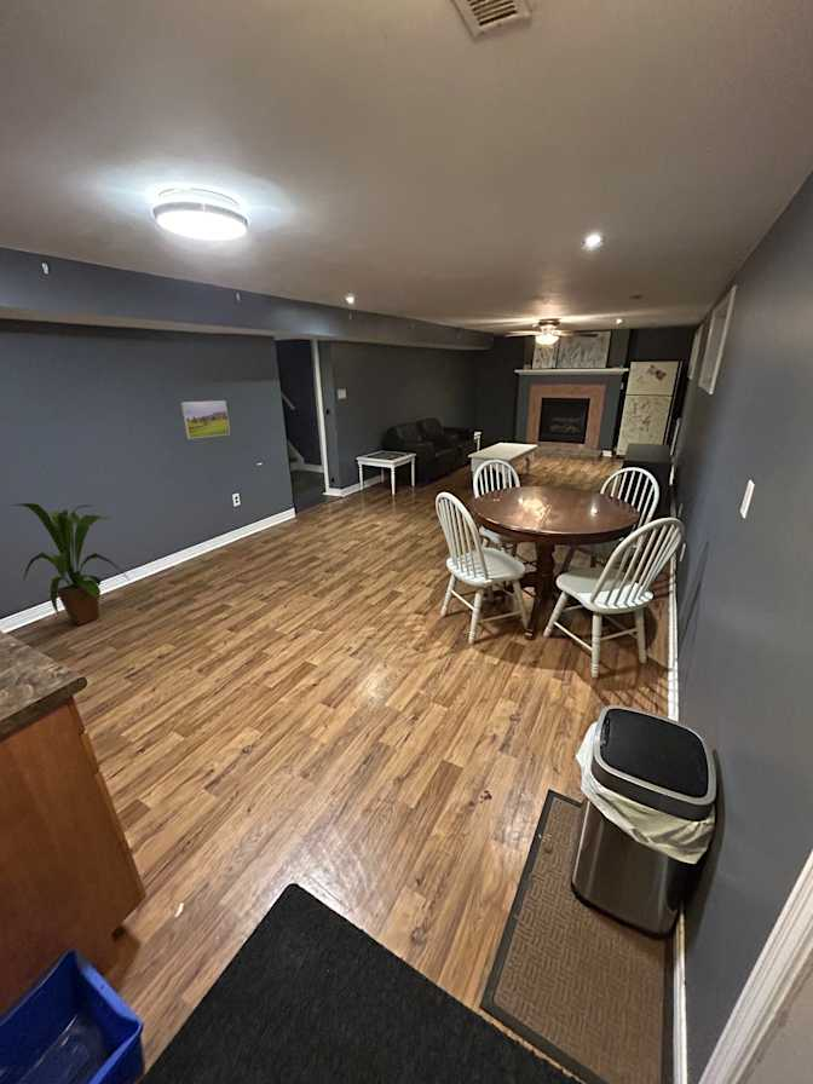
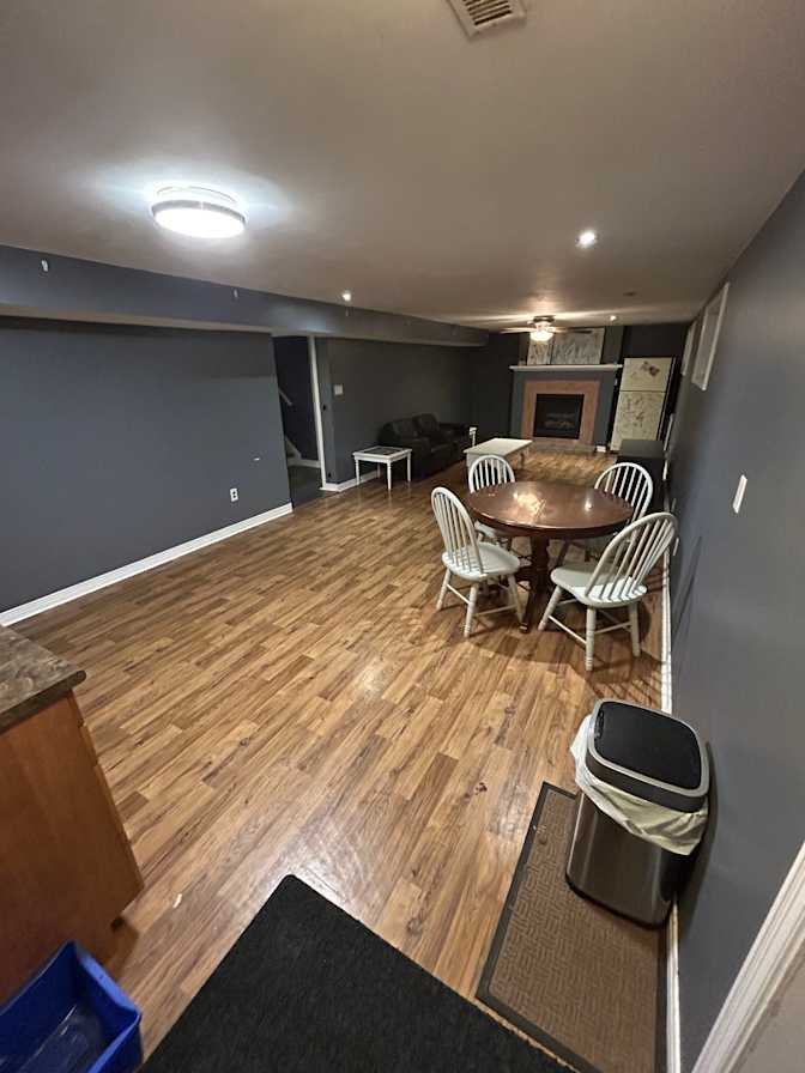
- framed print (207, 419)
- house plant (79, 557)
